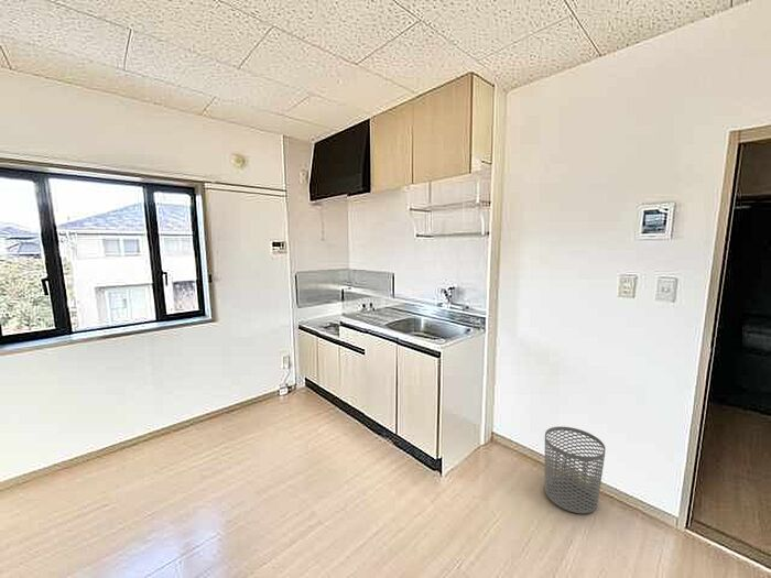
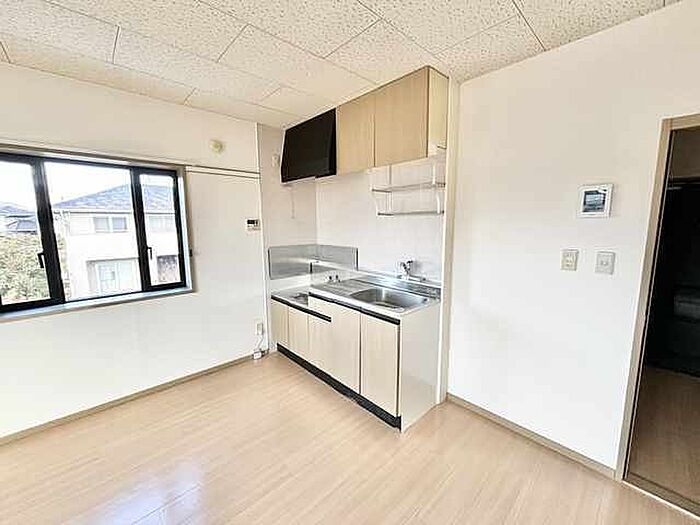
- waste bin (572, 468)
